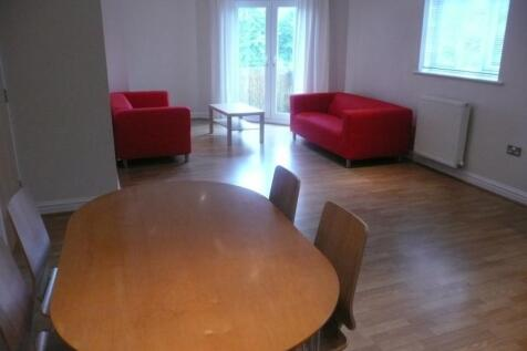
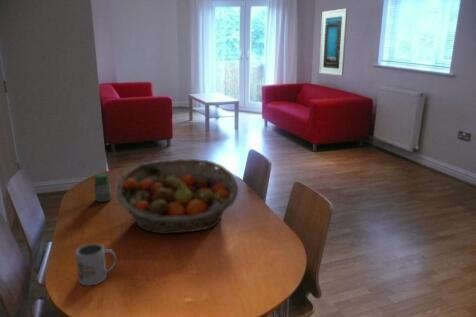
+ fruit basket (178, 194)
+ jar (102, 187)
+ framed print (332, 42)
+ mug (97, 262)
